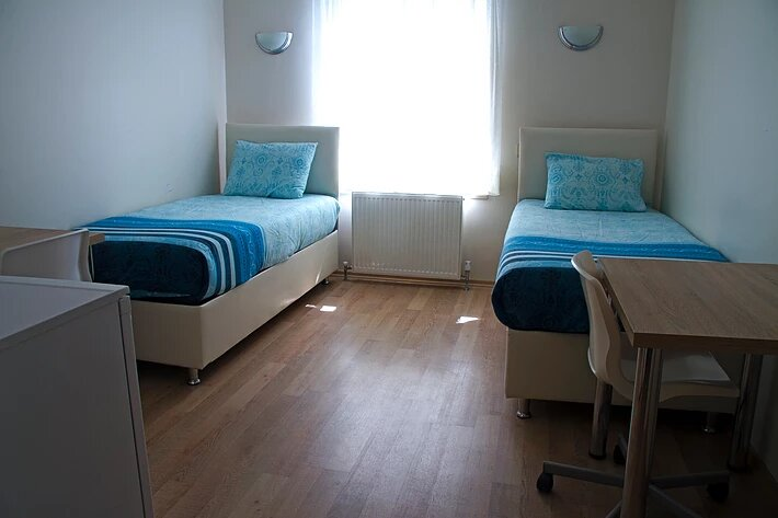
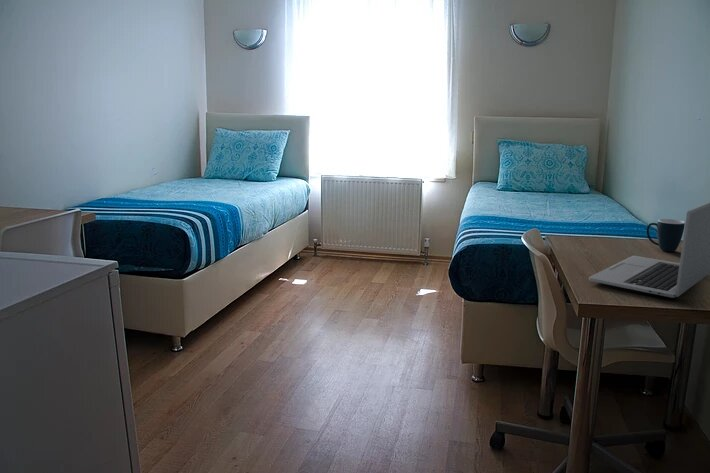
+ laptop (656, 259)
+ mug (664, 235)
